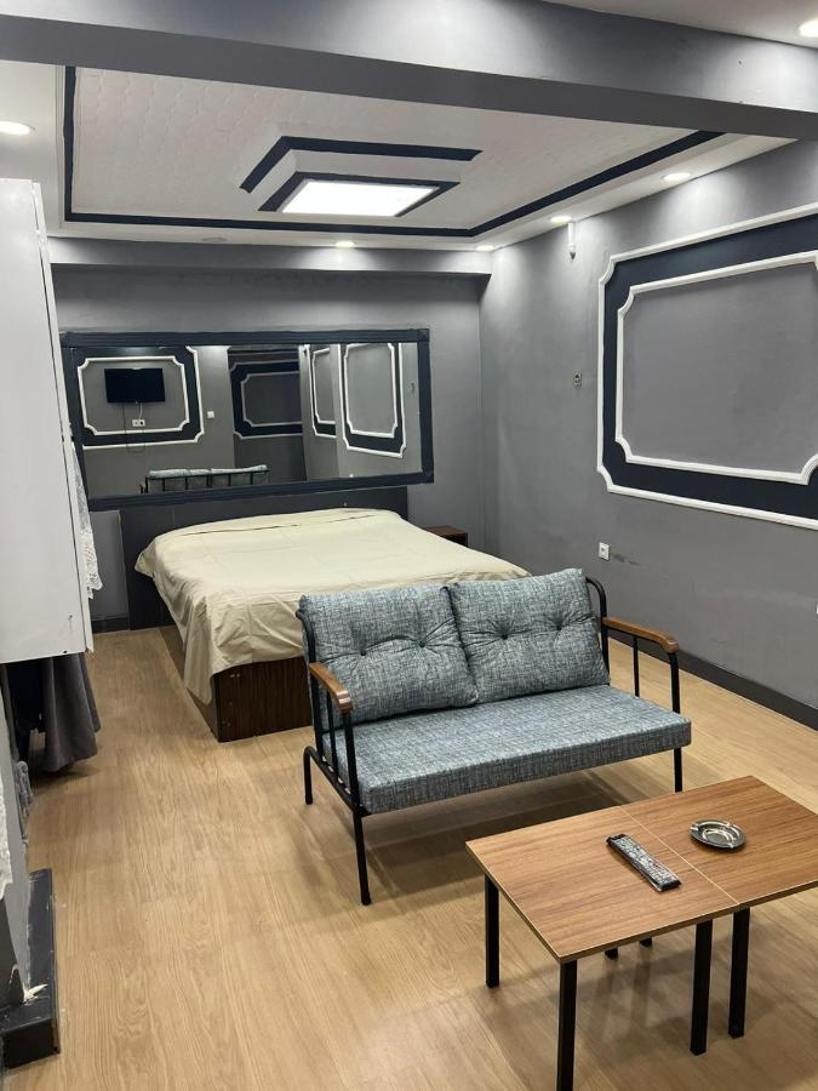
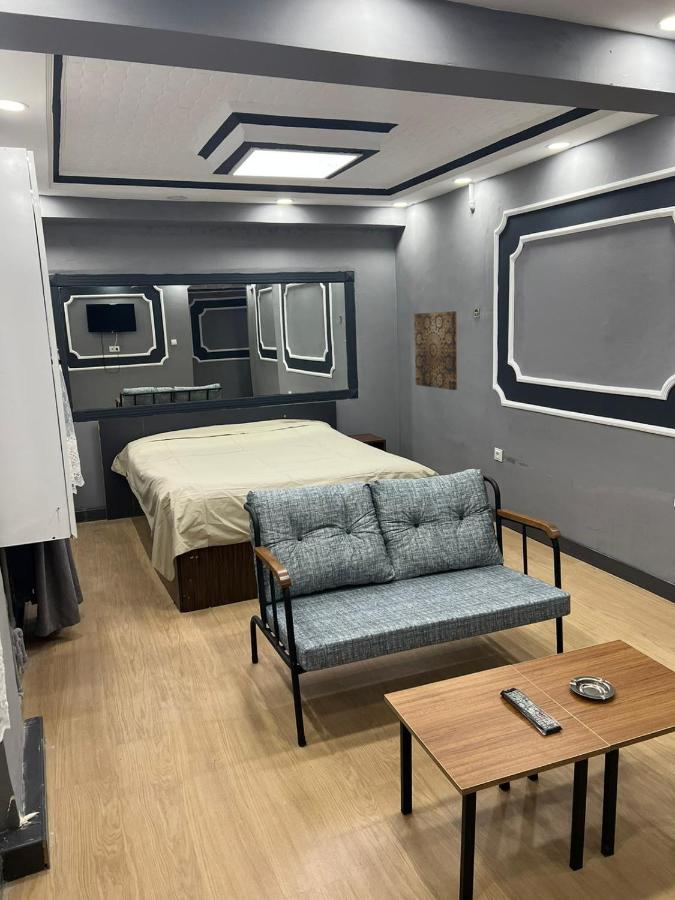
+ wall art (434, 350)
